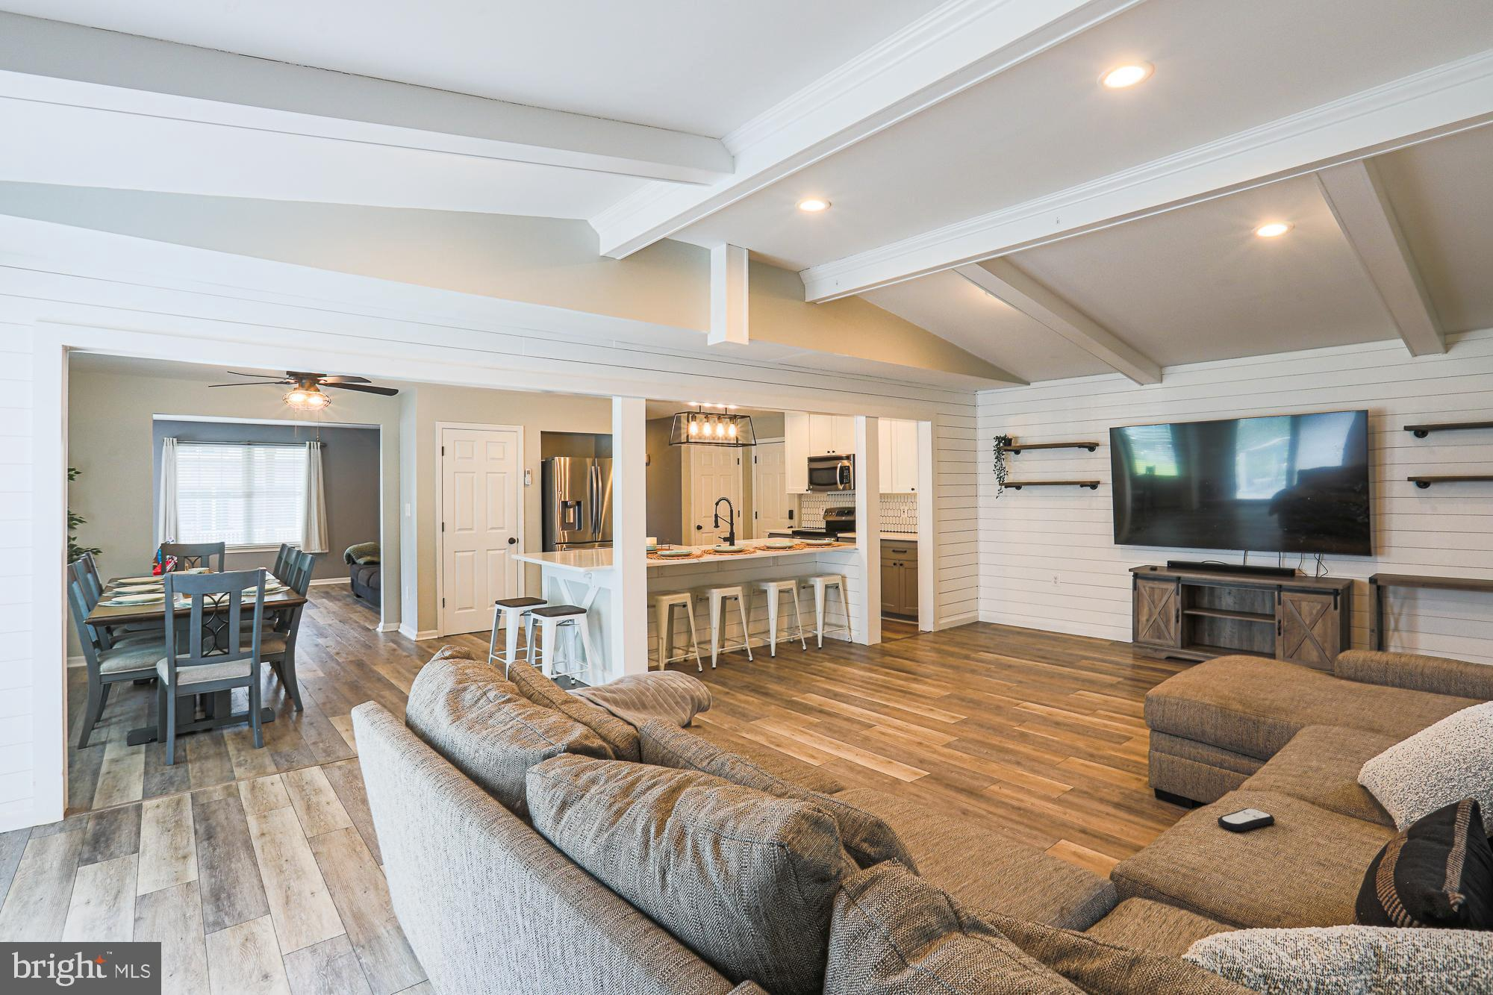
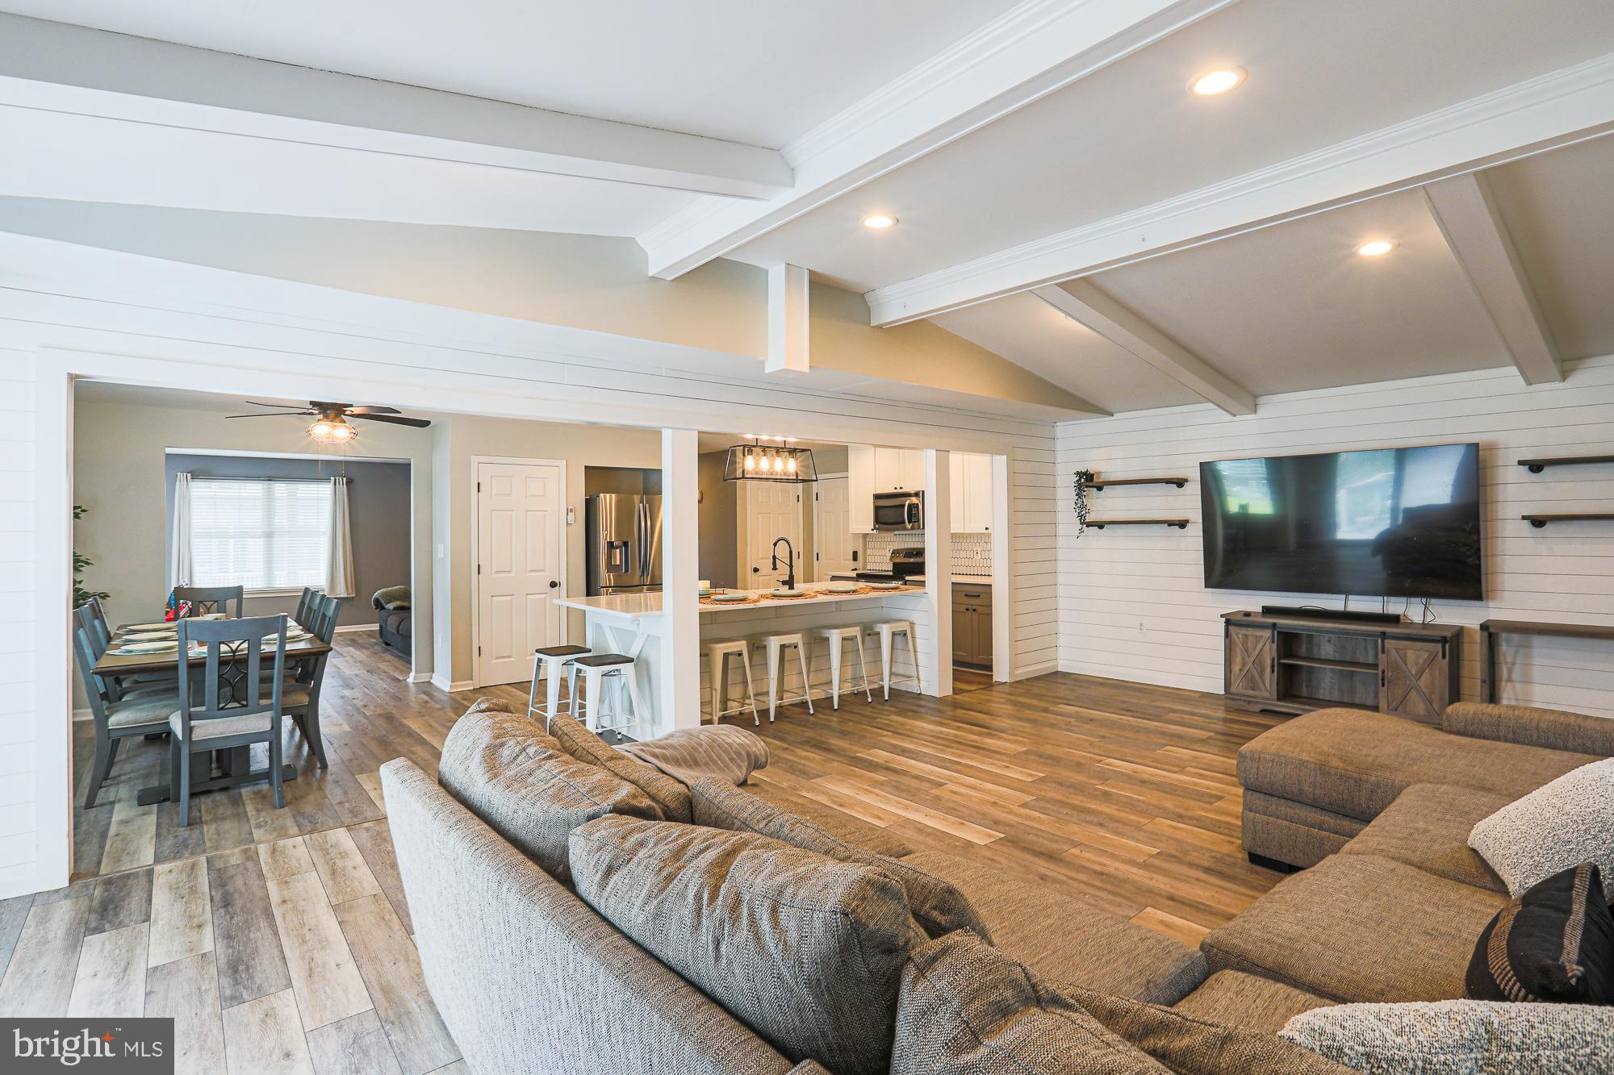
- remote control (1244, 818)
